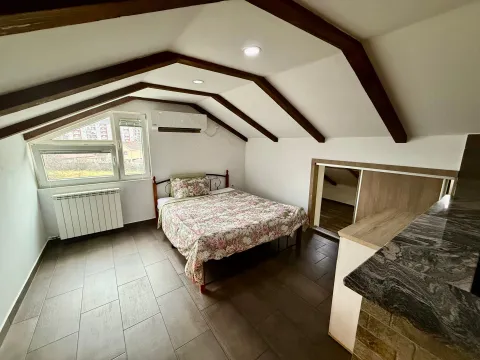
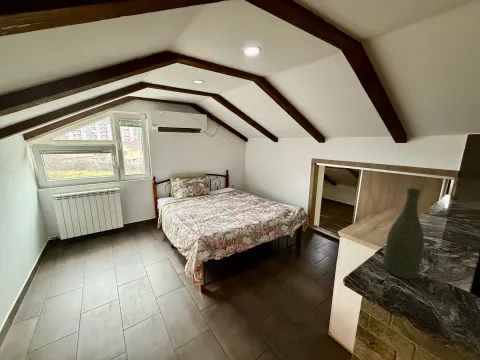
+ bottle (406, 232)
